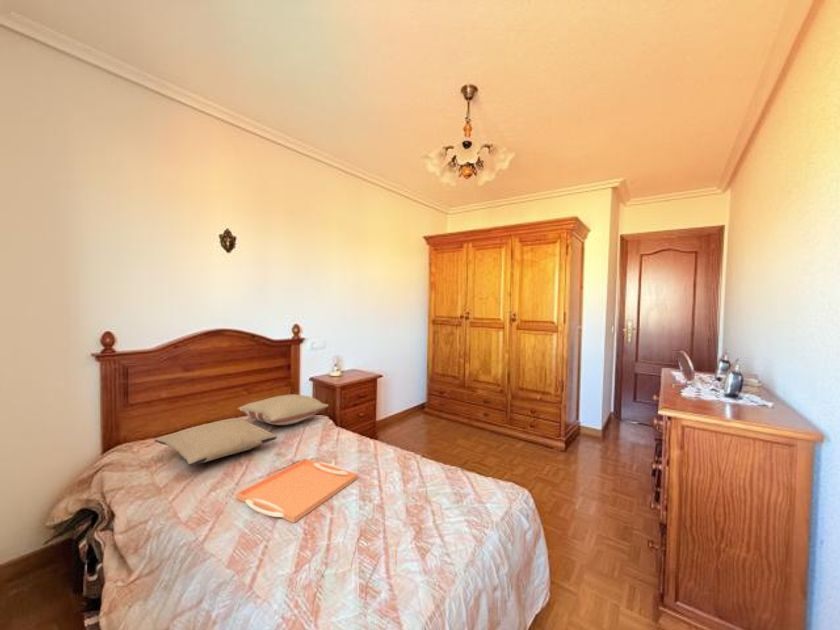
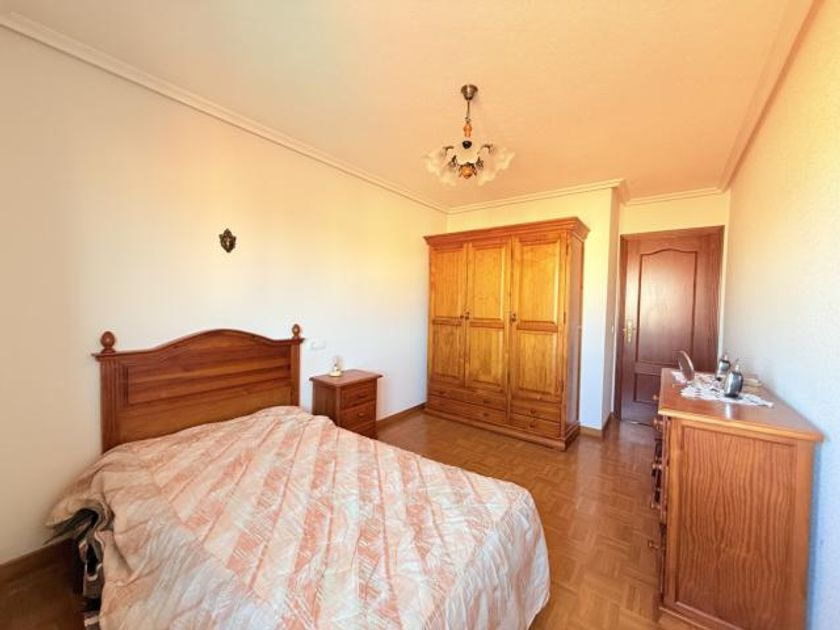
- serving tray (300, 485)
- pillow (217, 439)
- pillow (283, 407)
